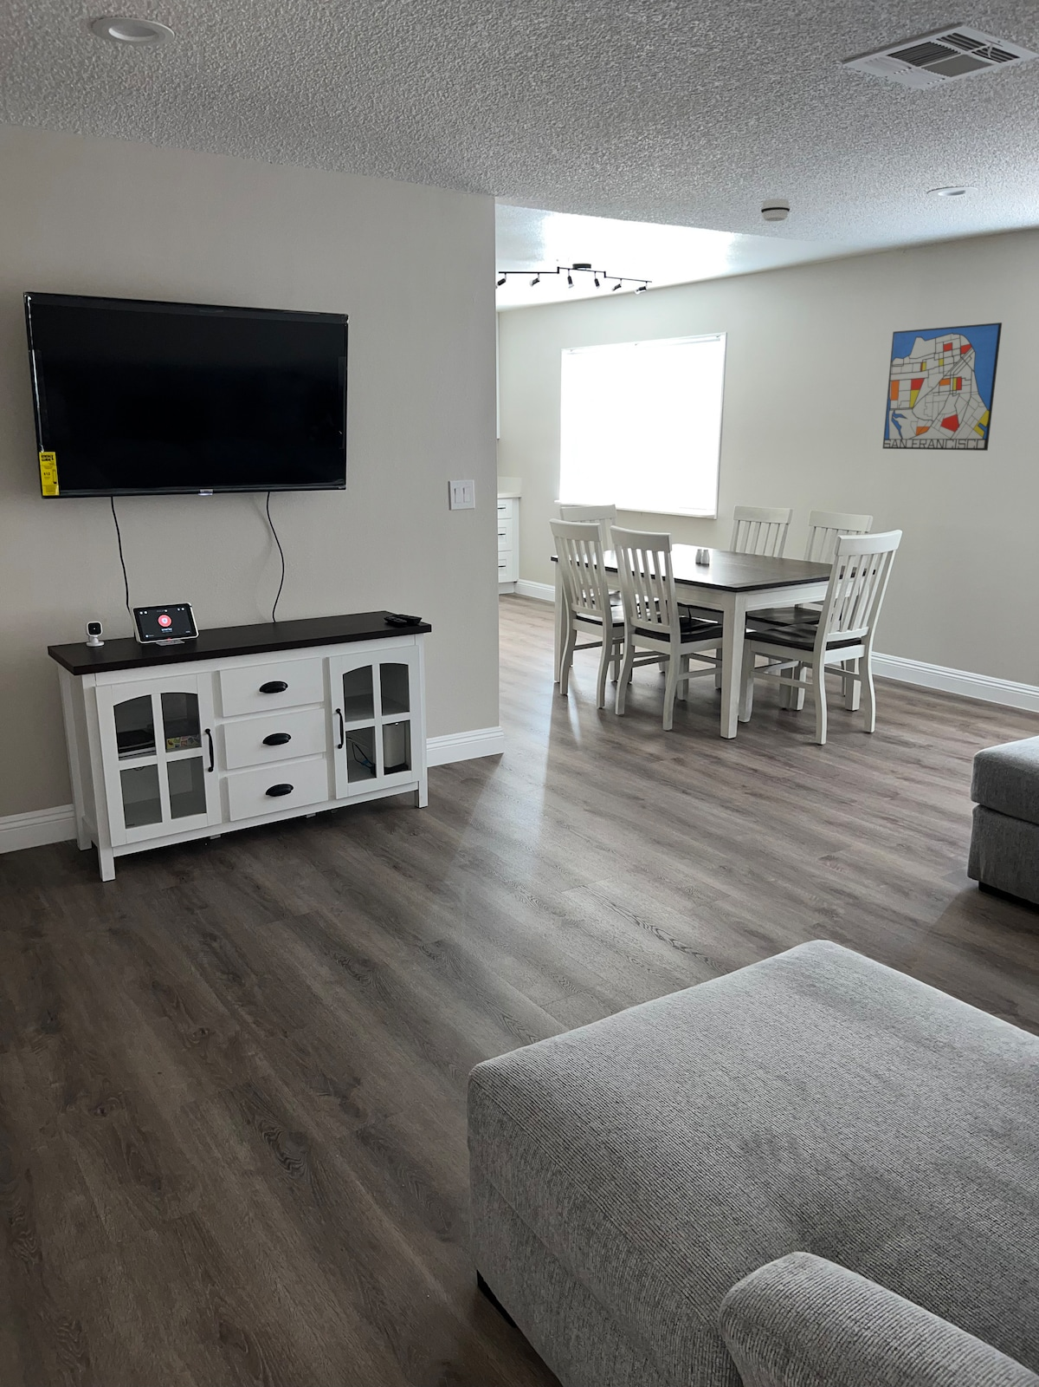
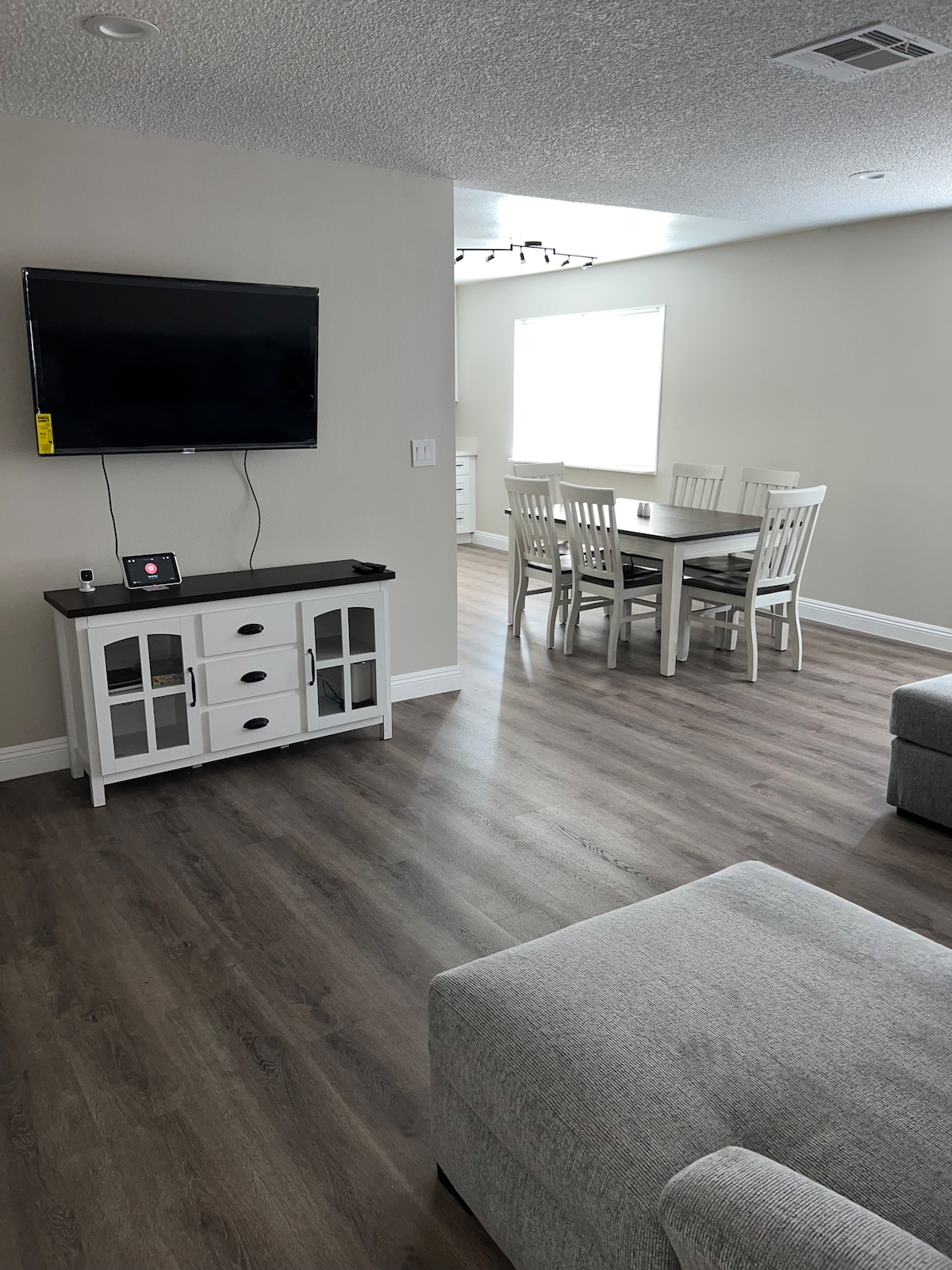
- wall art (939, 389)
- smoke detector (775, 210)
